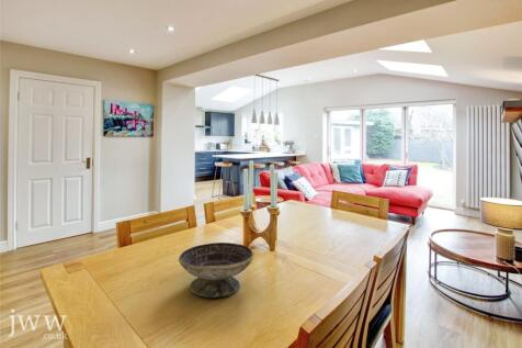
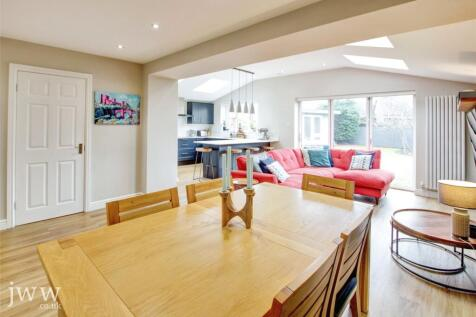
- decorative bowl (216, 269)
